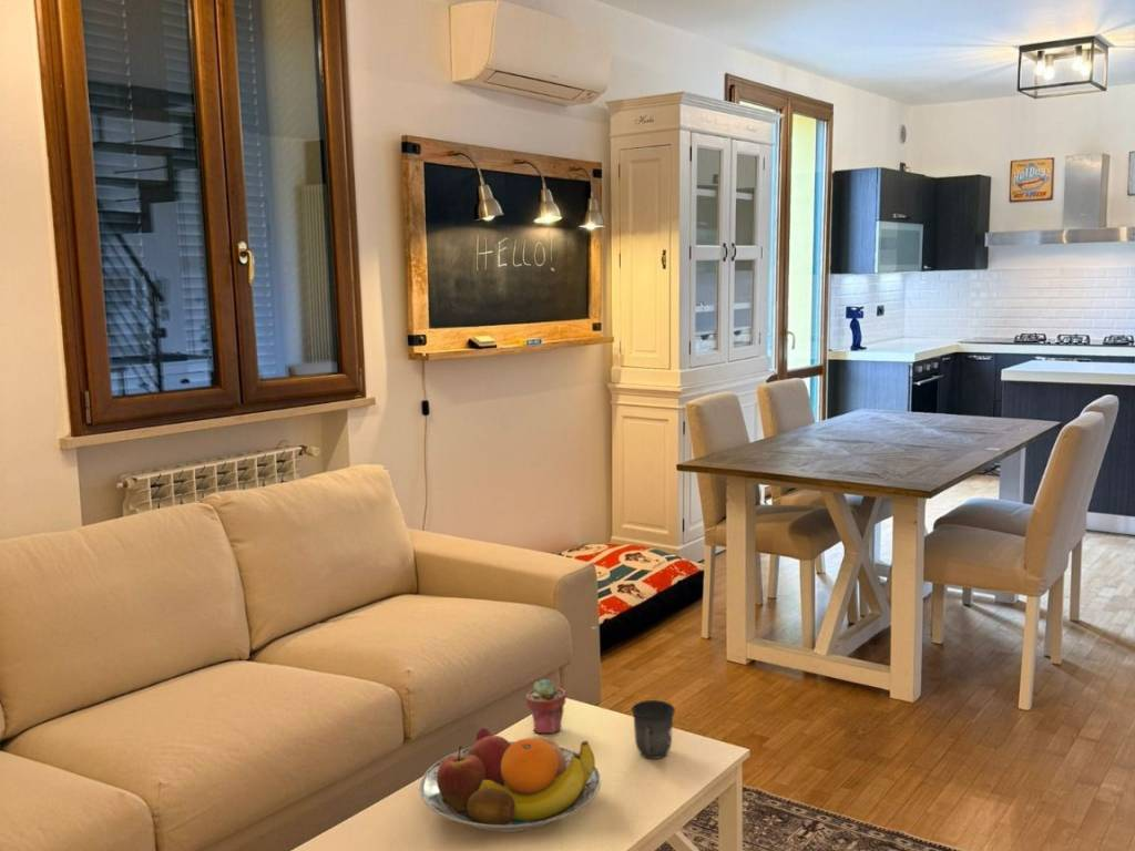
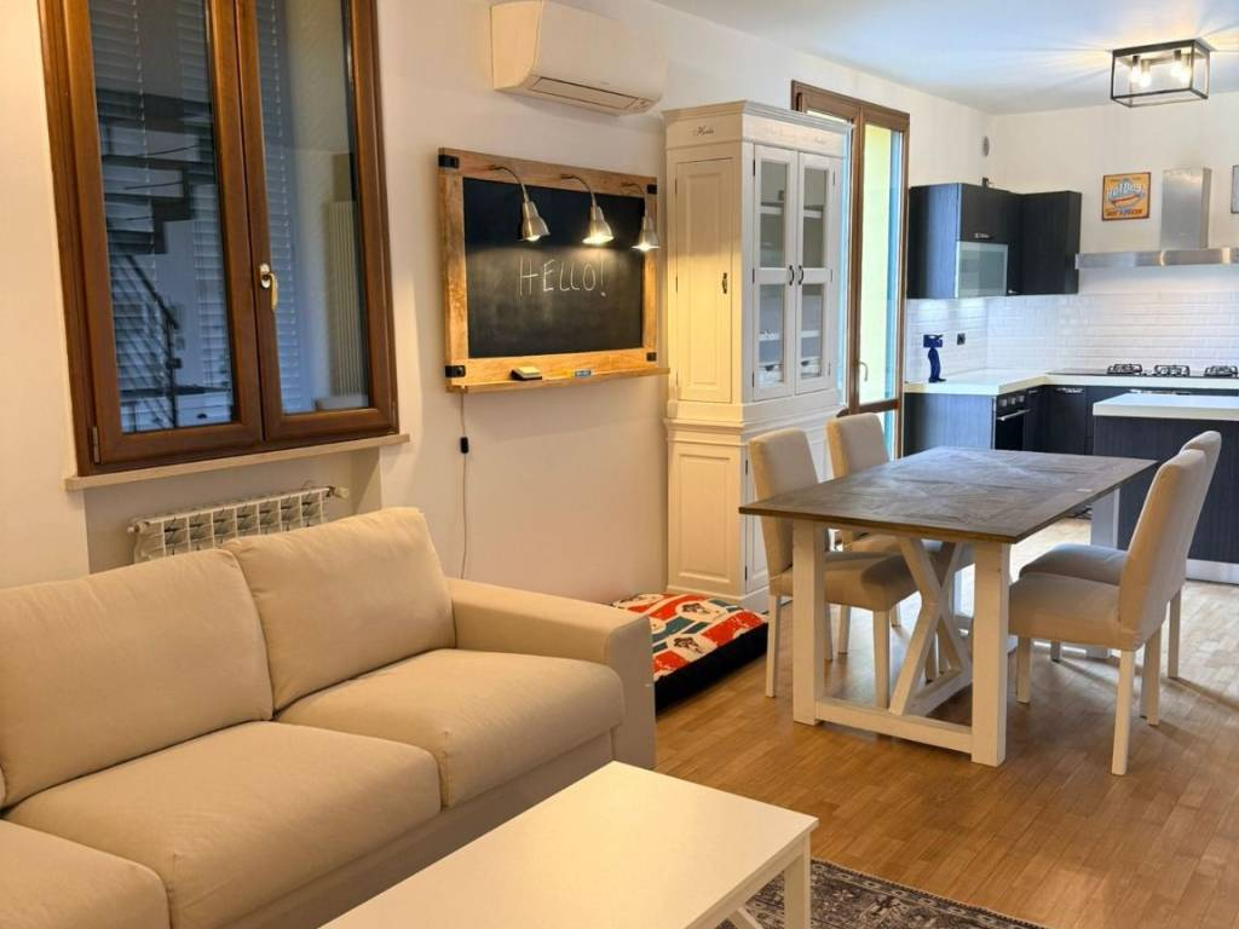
- mug (652, 734)
- potted succulent (545, 704)
- fruit bowl (510, 772)
